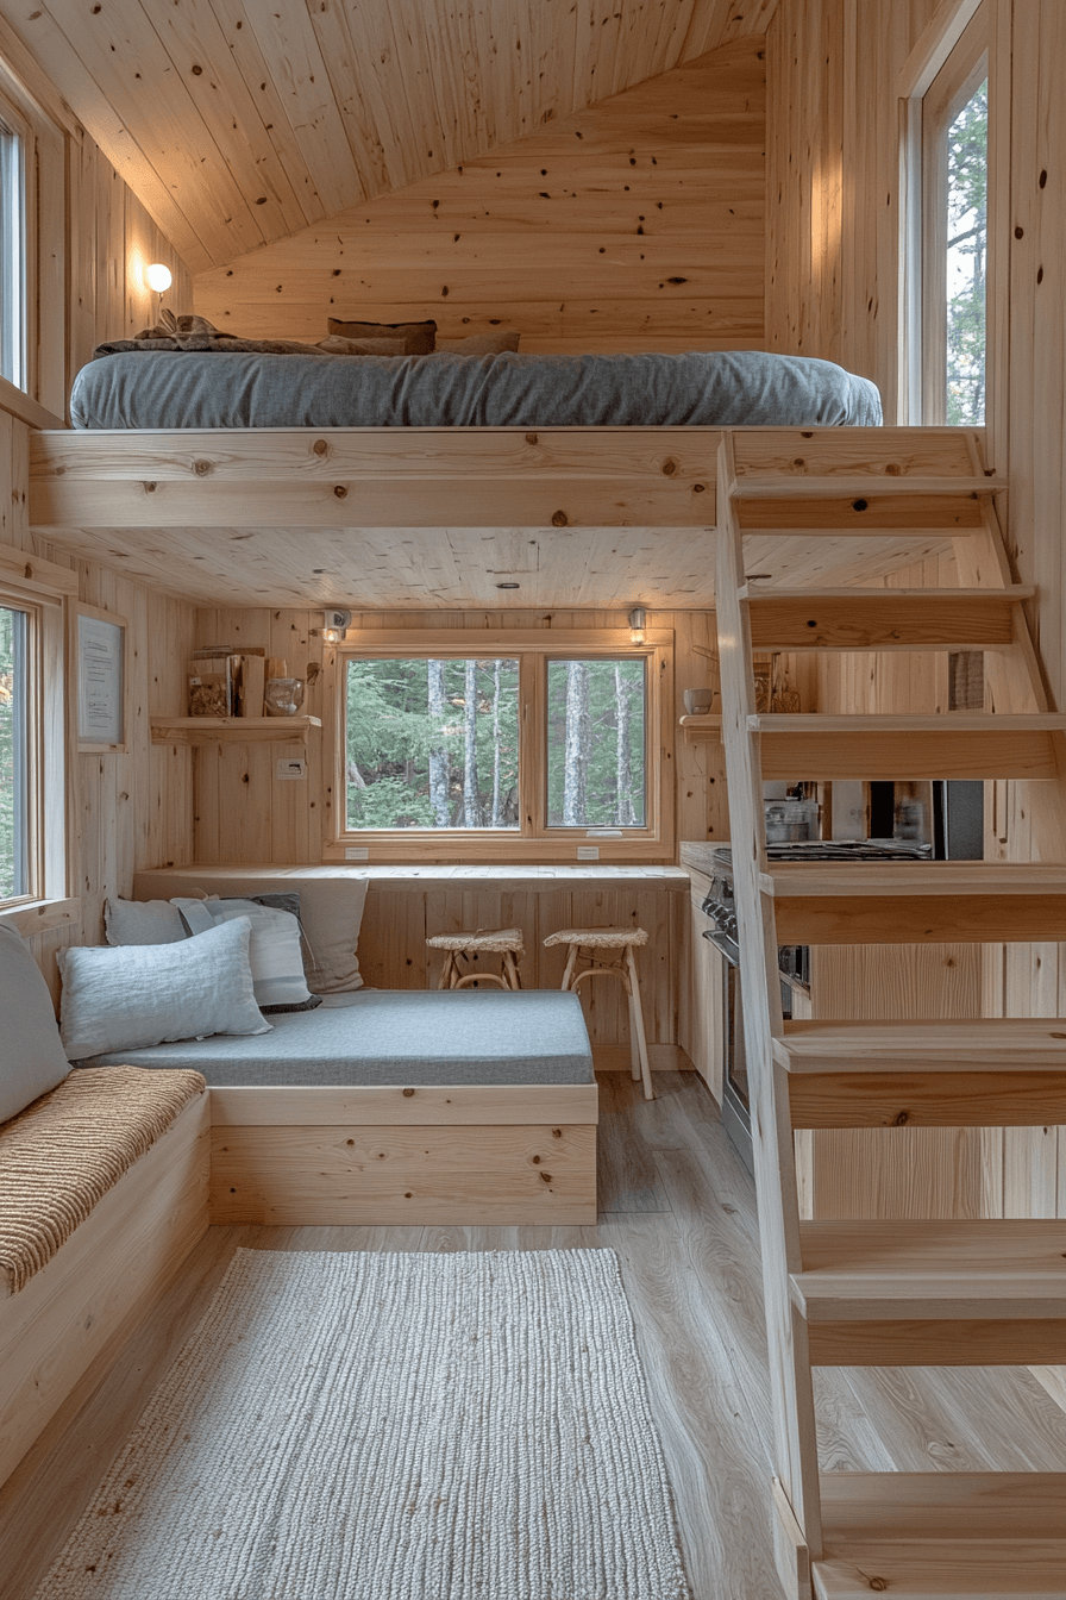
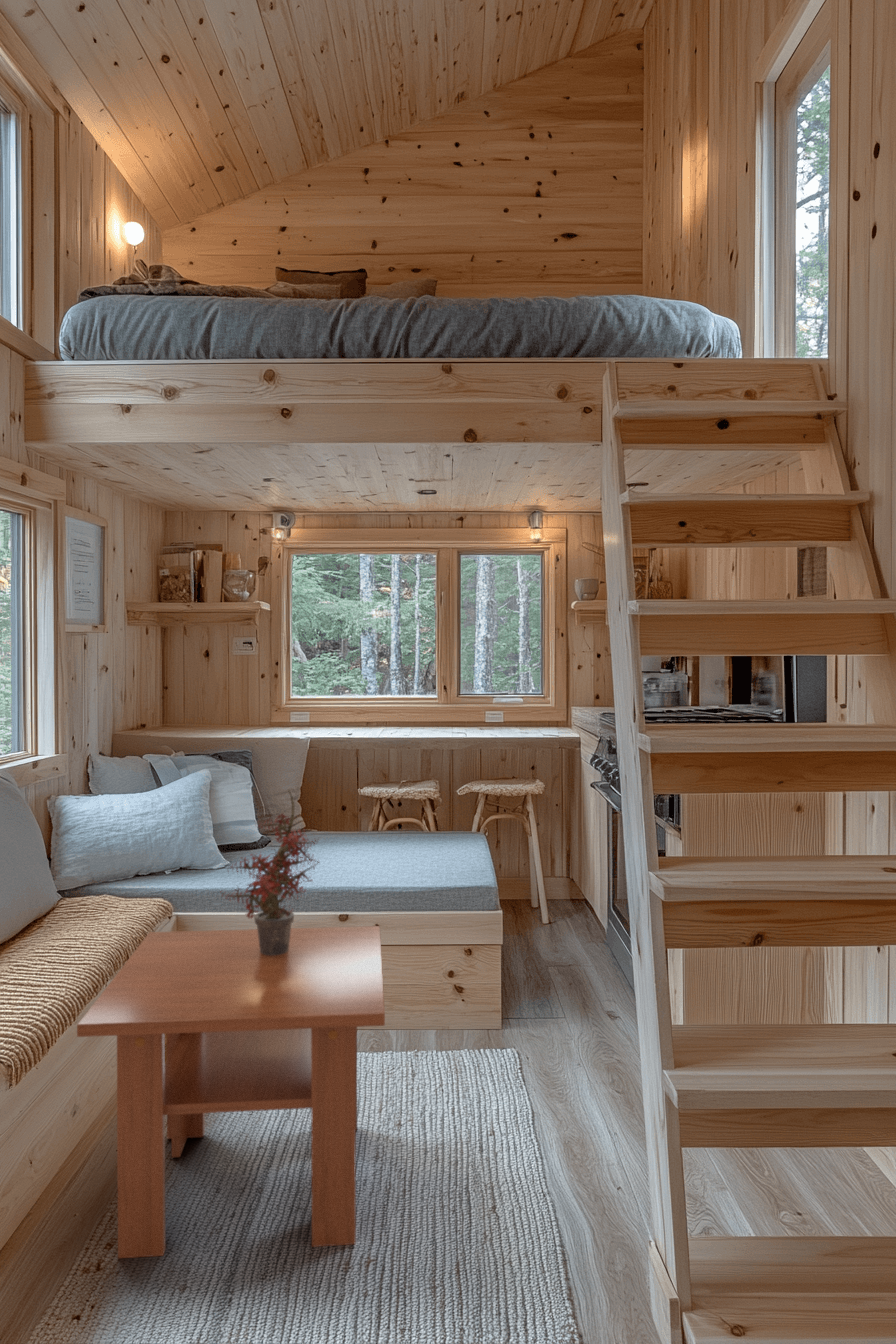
+ coffee table (252, 1075)
+ potted plant (277, 869)
